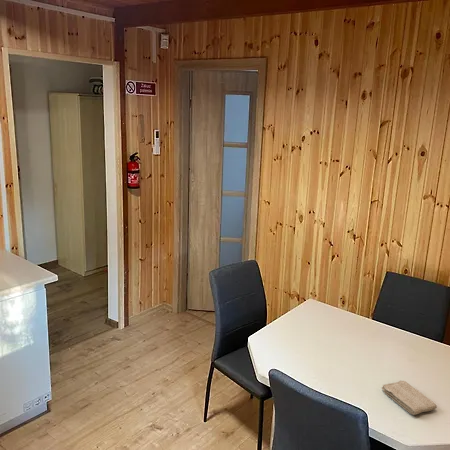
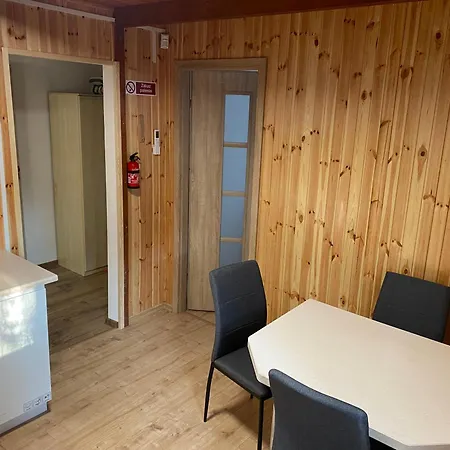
- washcloth (408, 396)
